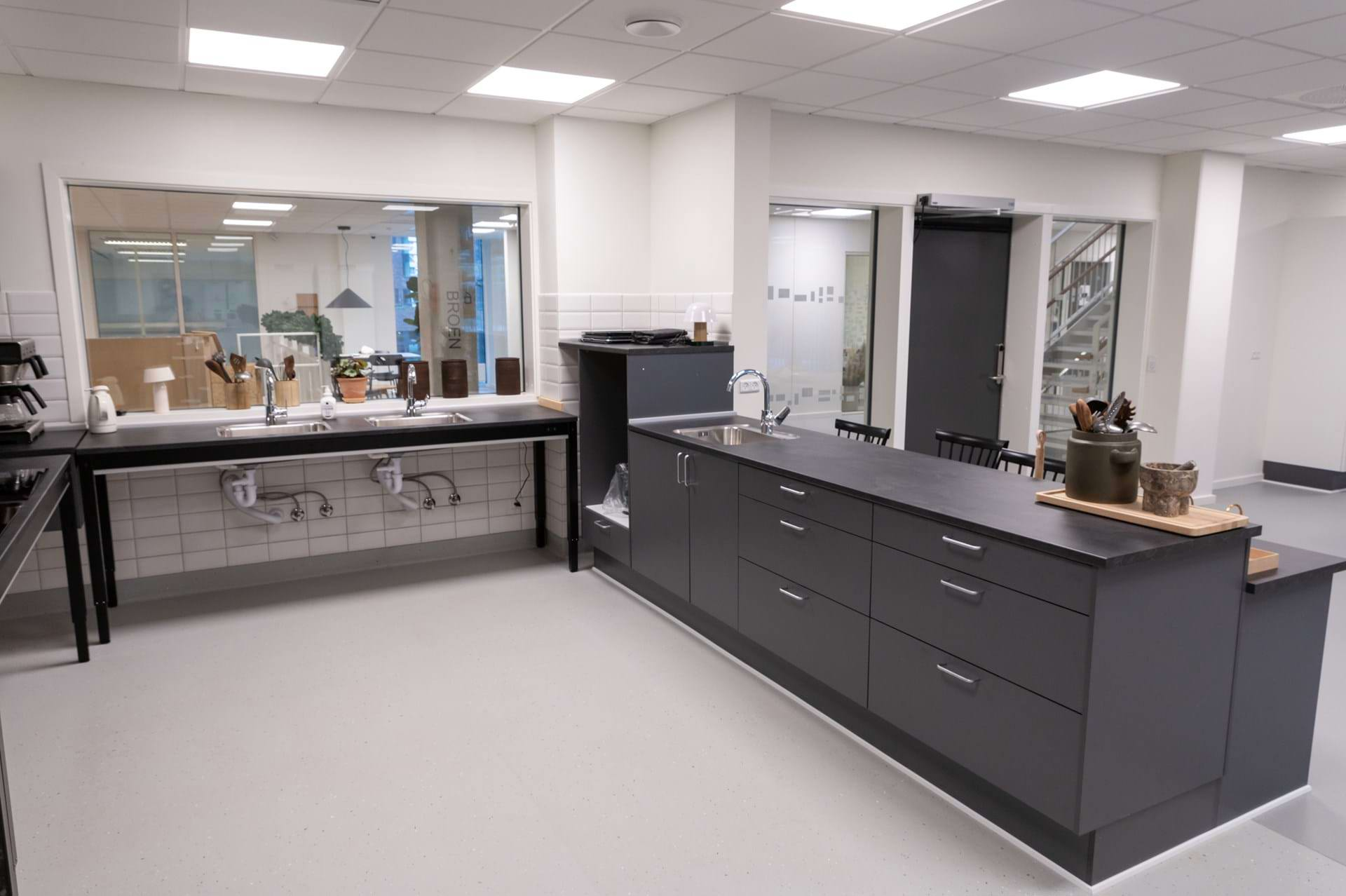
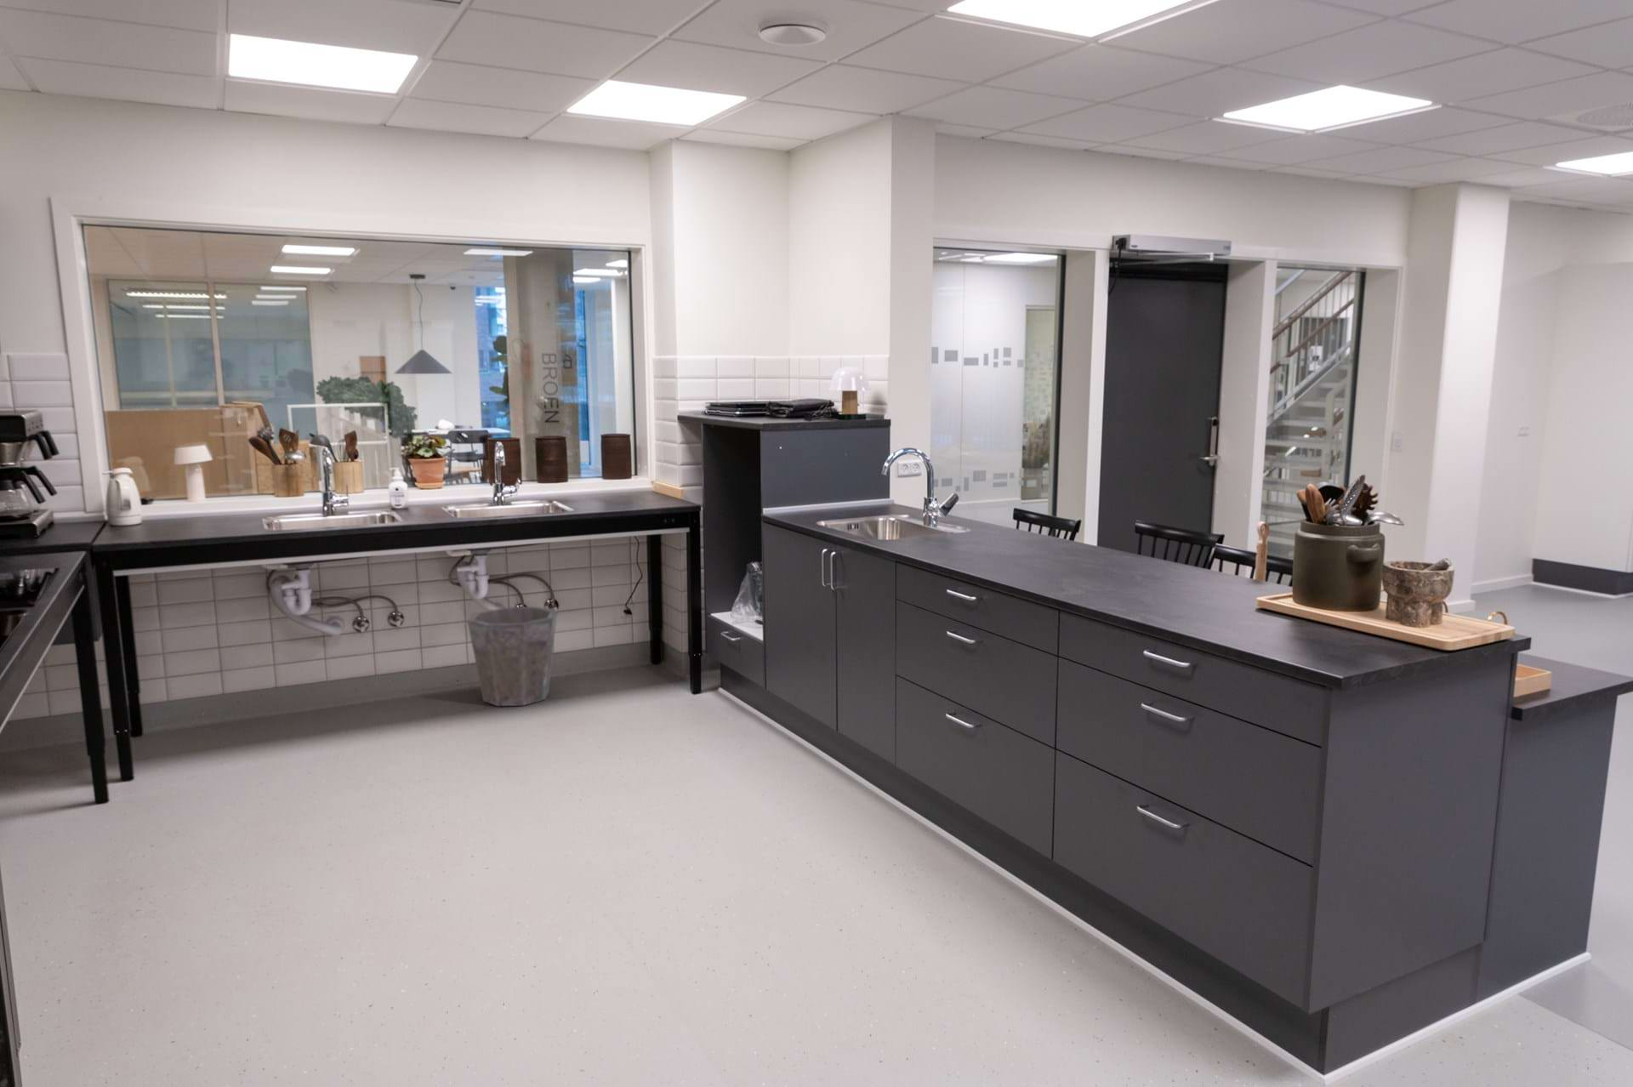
+ waste bin (514, 656)
